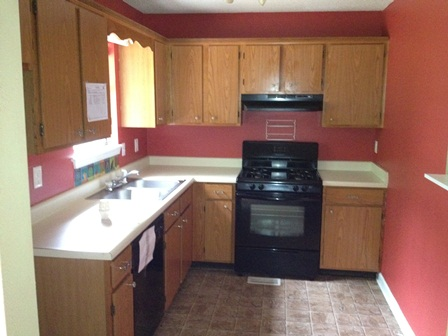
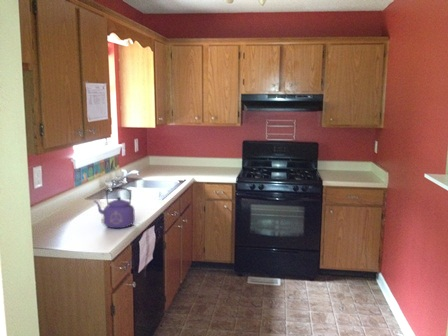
+ kettle (113, 206)
